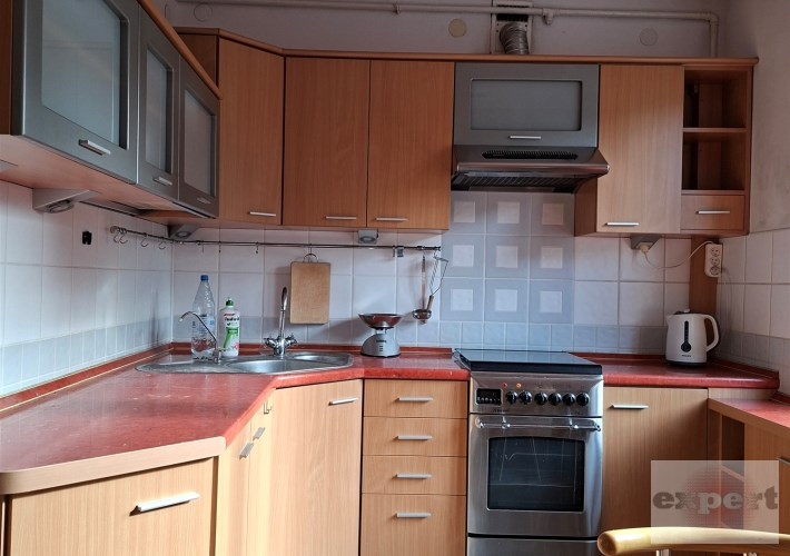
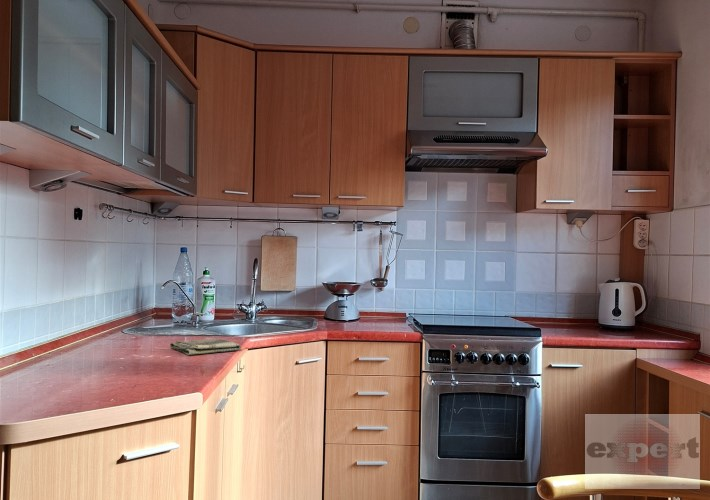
+ dish towel (204, 344)
